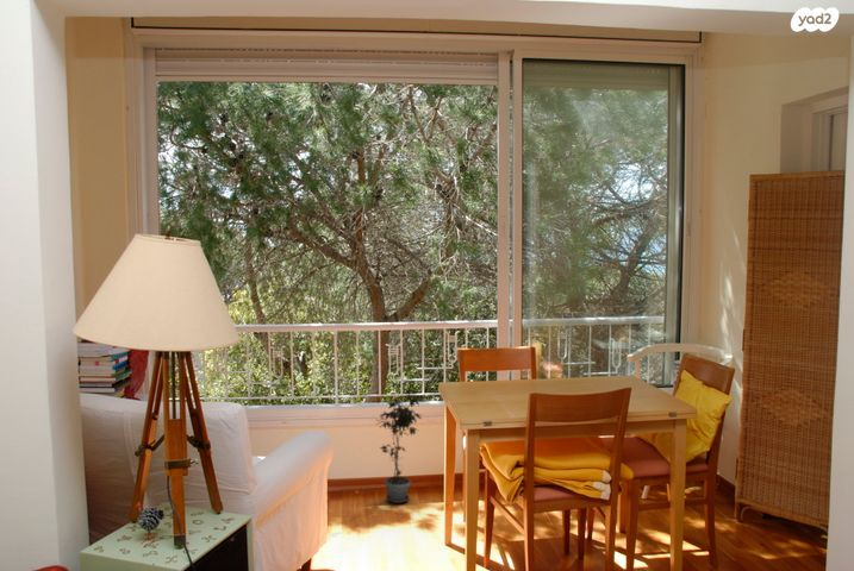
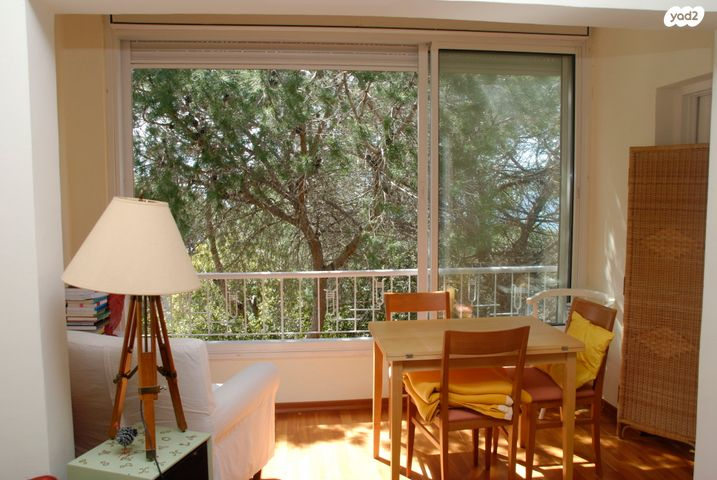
- potted plant (398, 446)
